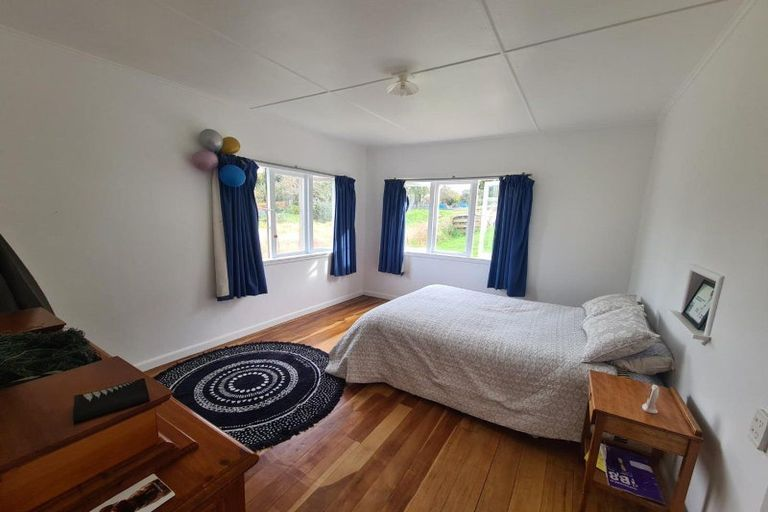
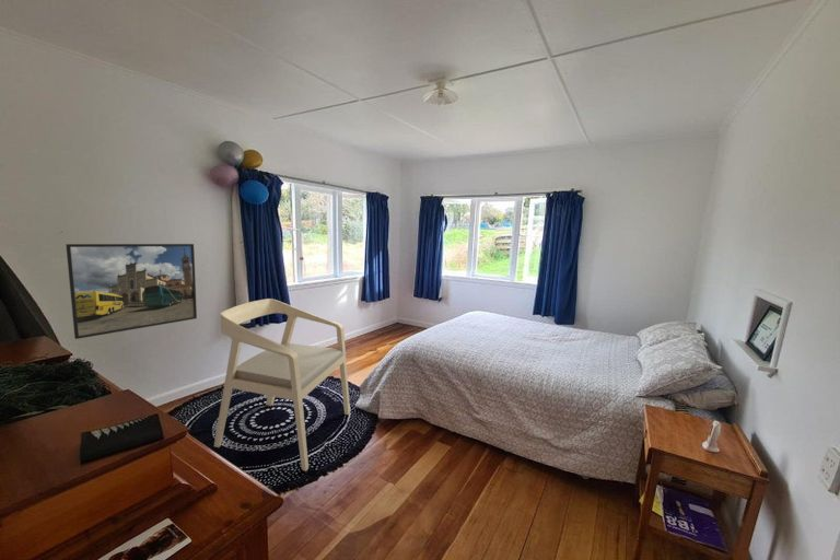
+ armchair (285, 371)
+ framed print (140, 285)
